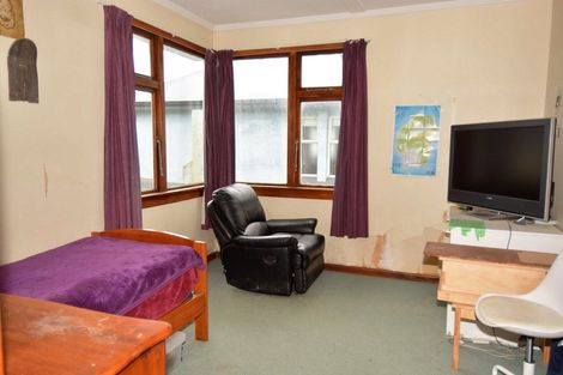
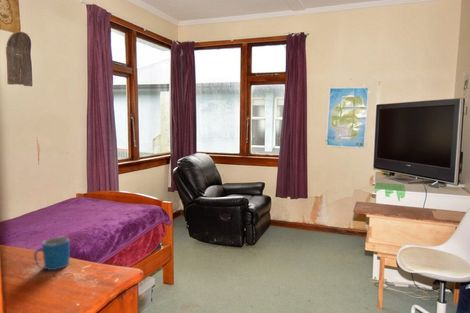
+ mug (51, 254)
